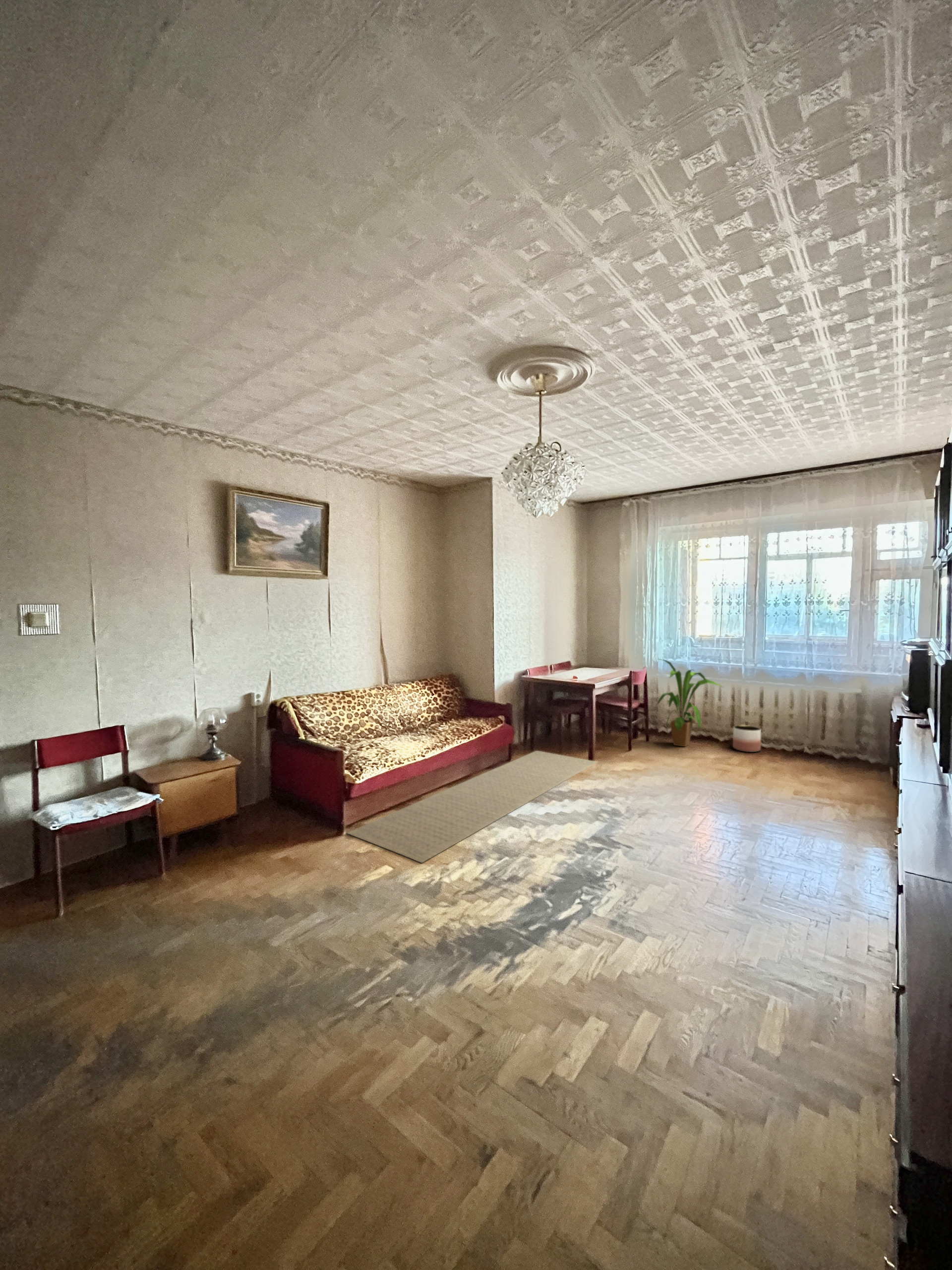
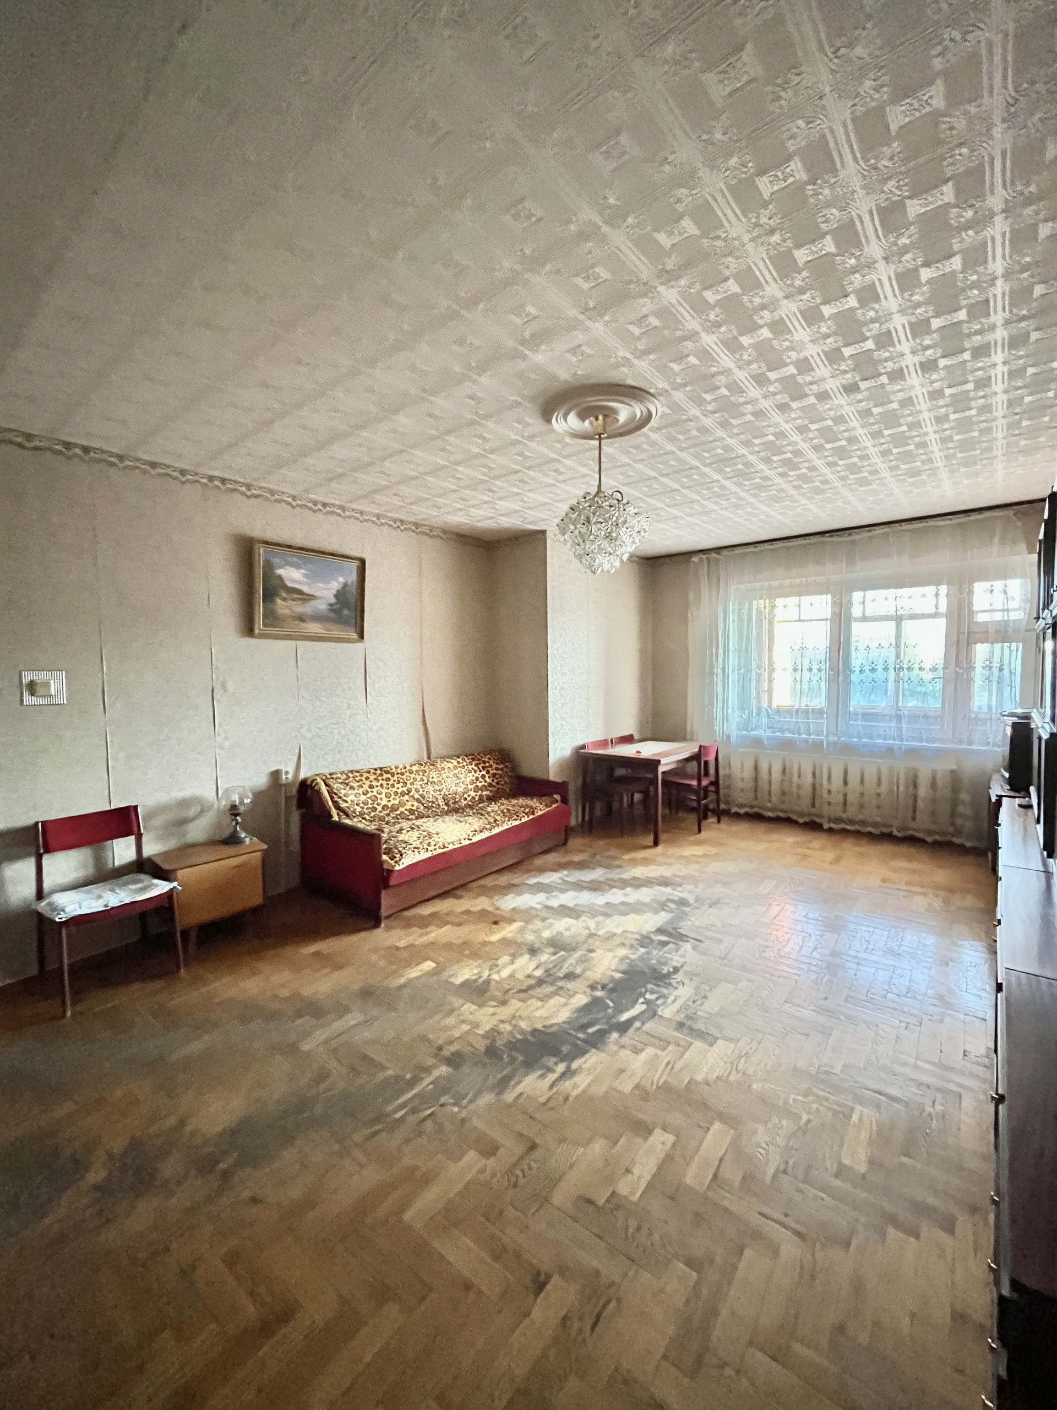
- rug (494, 791)
- house plant (689, 703)
- planter (747, 738)
